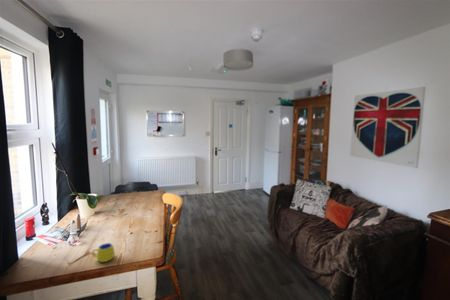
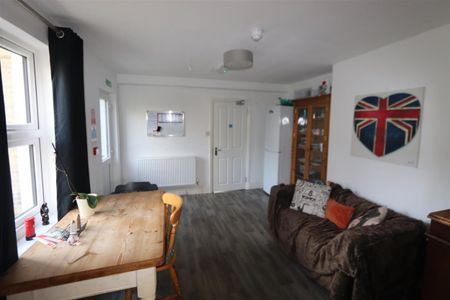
- mug (103, 252)
